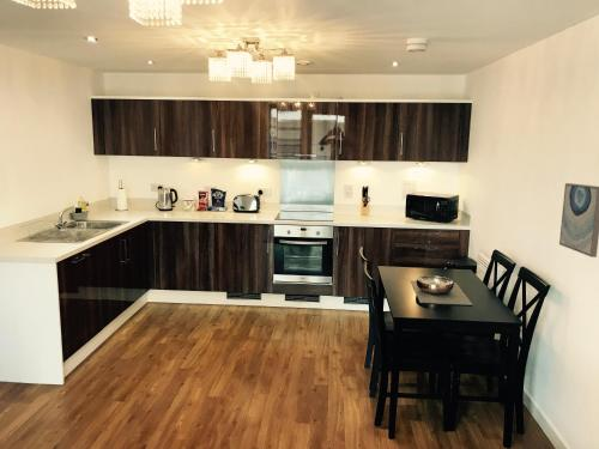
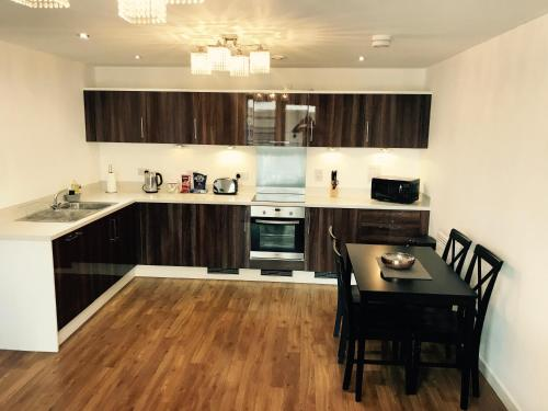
- wall art (579, 218)
